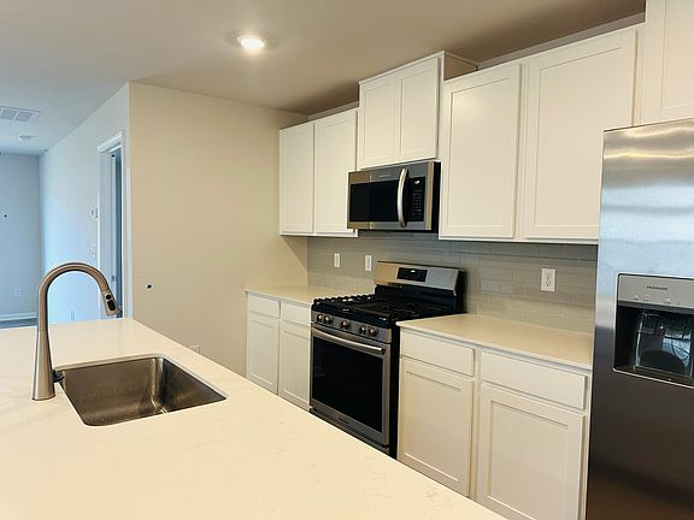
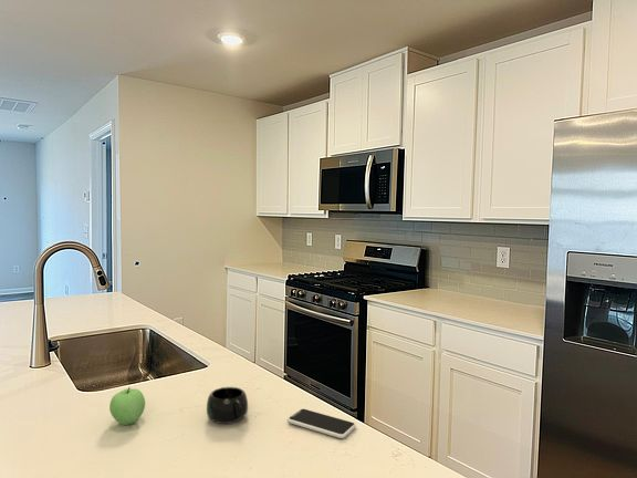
+ apple (127, 405)
+ mug (229, 406)
+ smartphone (321, 423)
